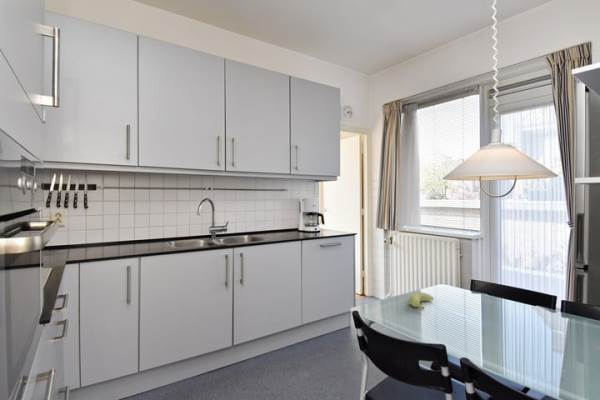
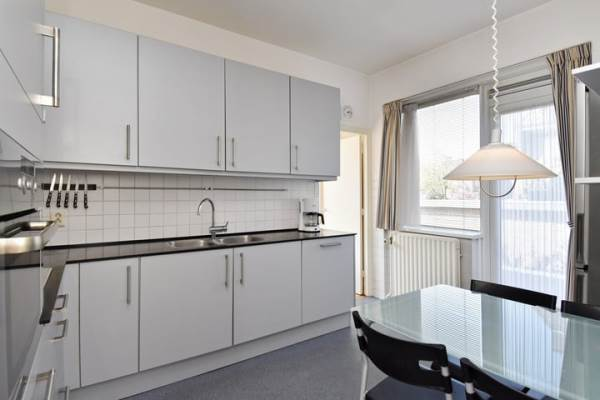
- banana (422, 299)
